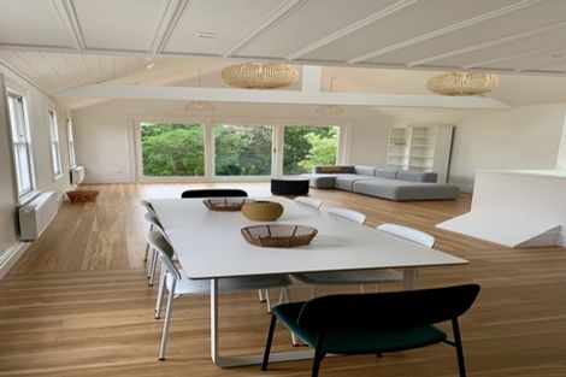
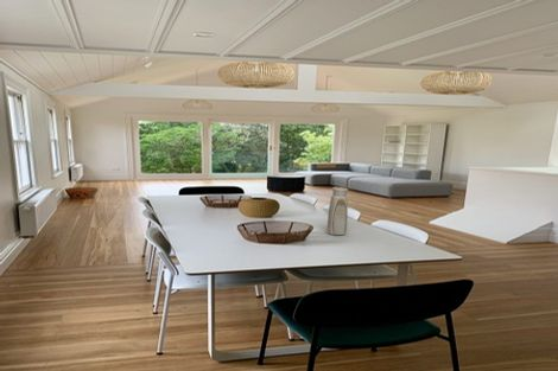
+ vase (337, 210)
